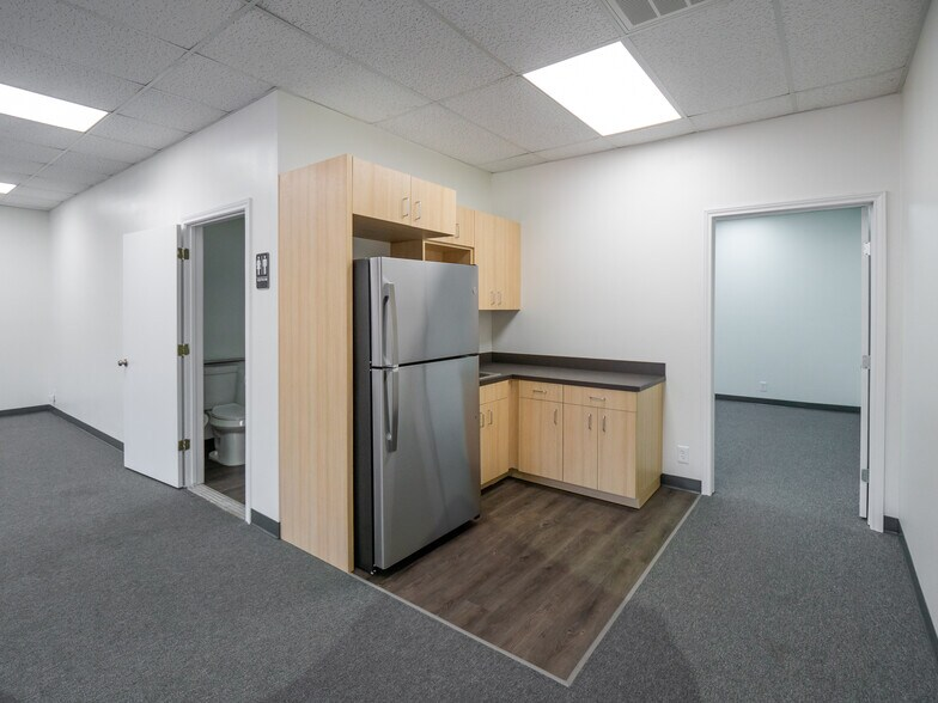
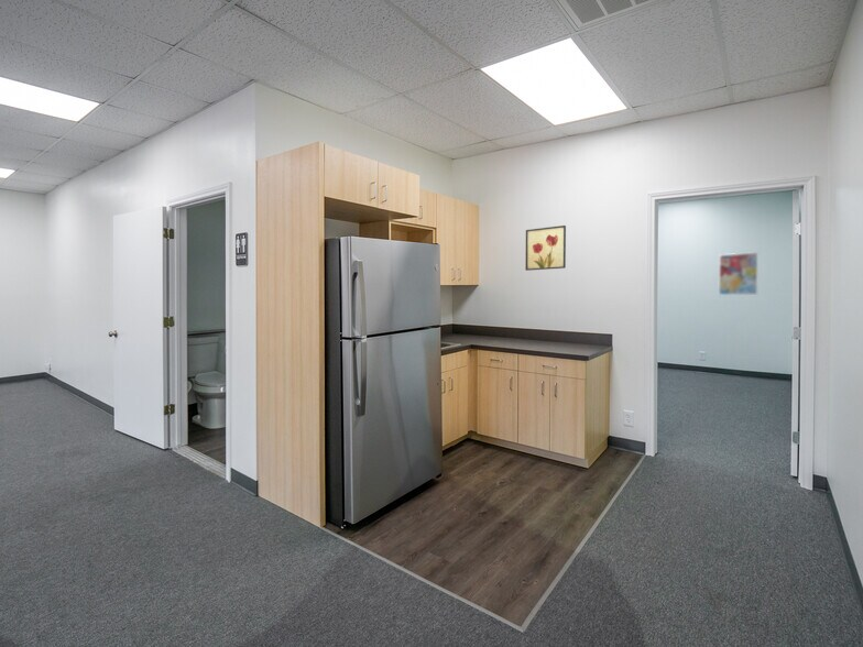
+ wall art (545, 249)
+ wall art (738, 274)
